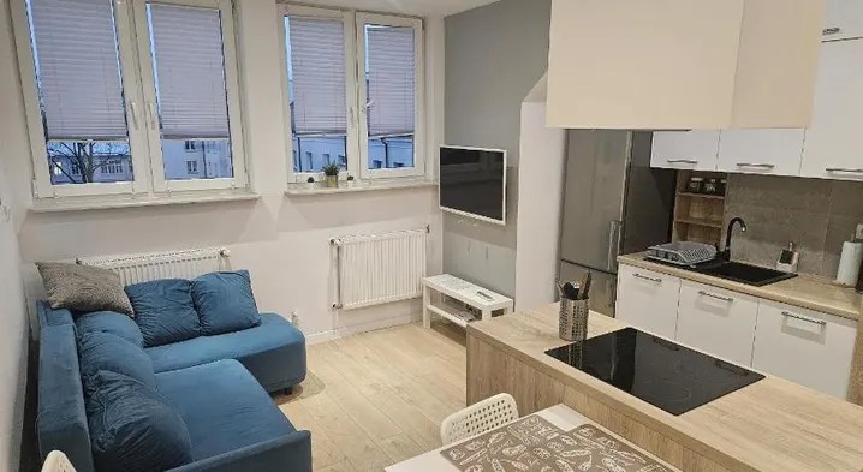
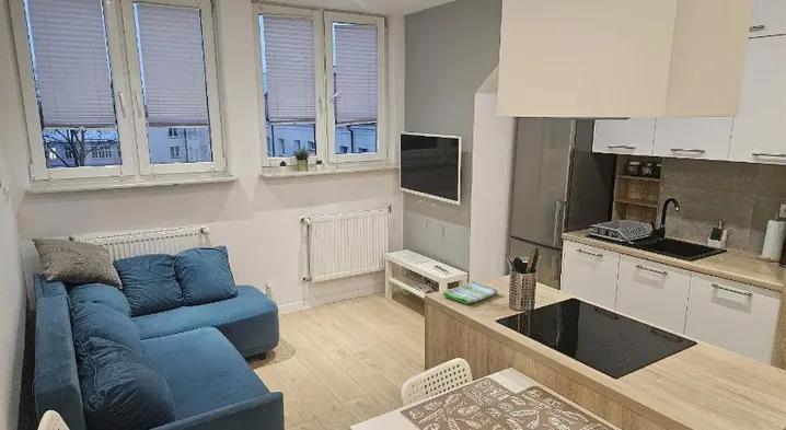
+ dish towel (470, 291)
